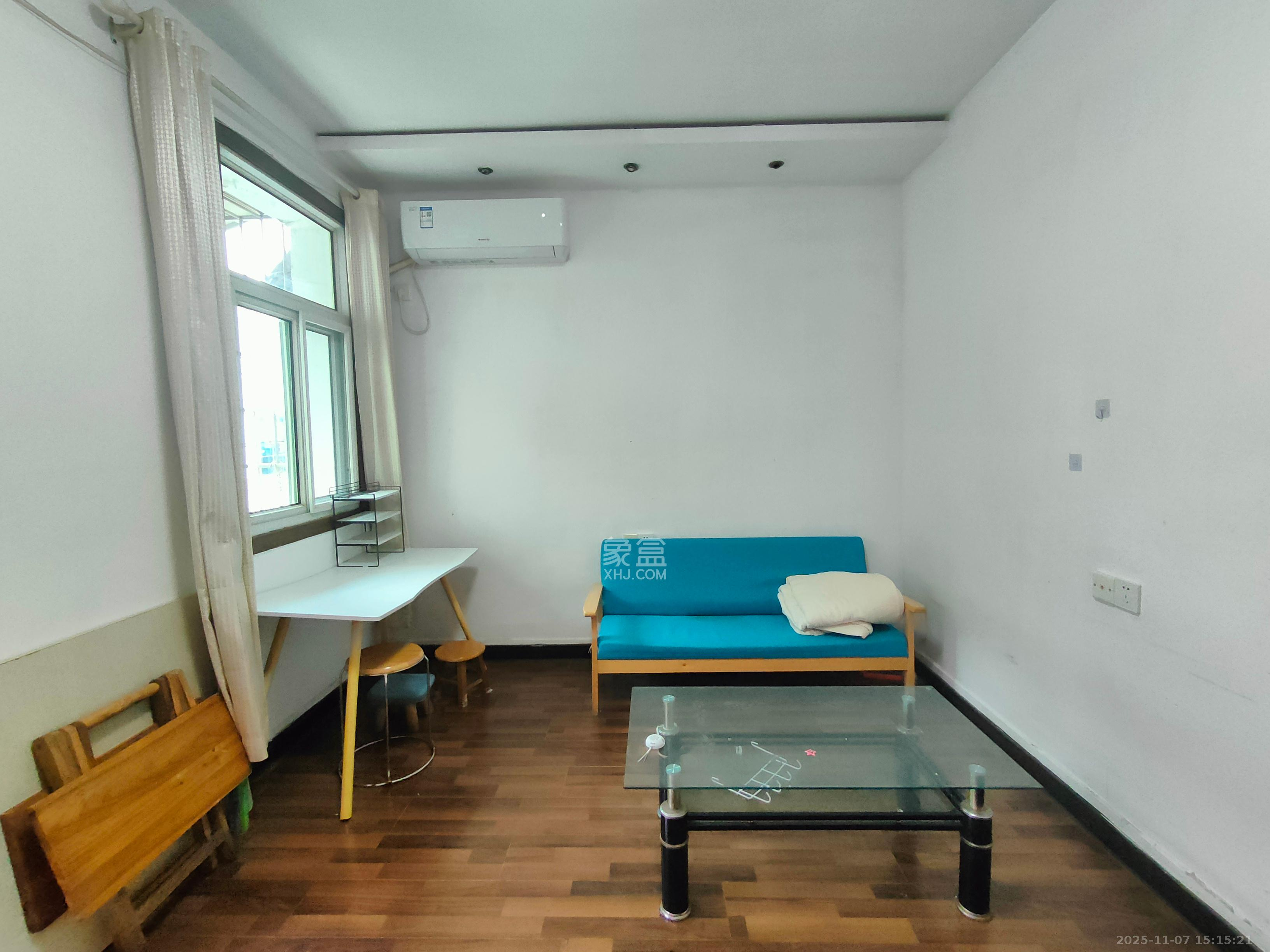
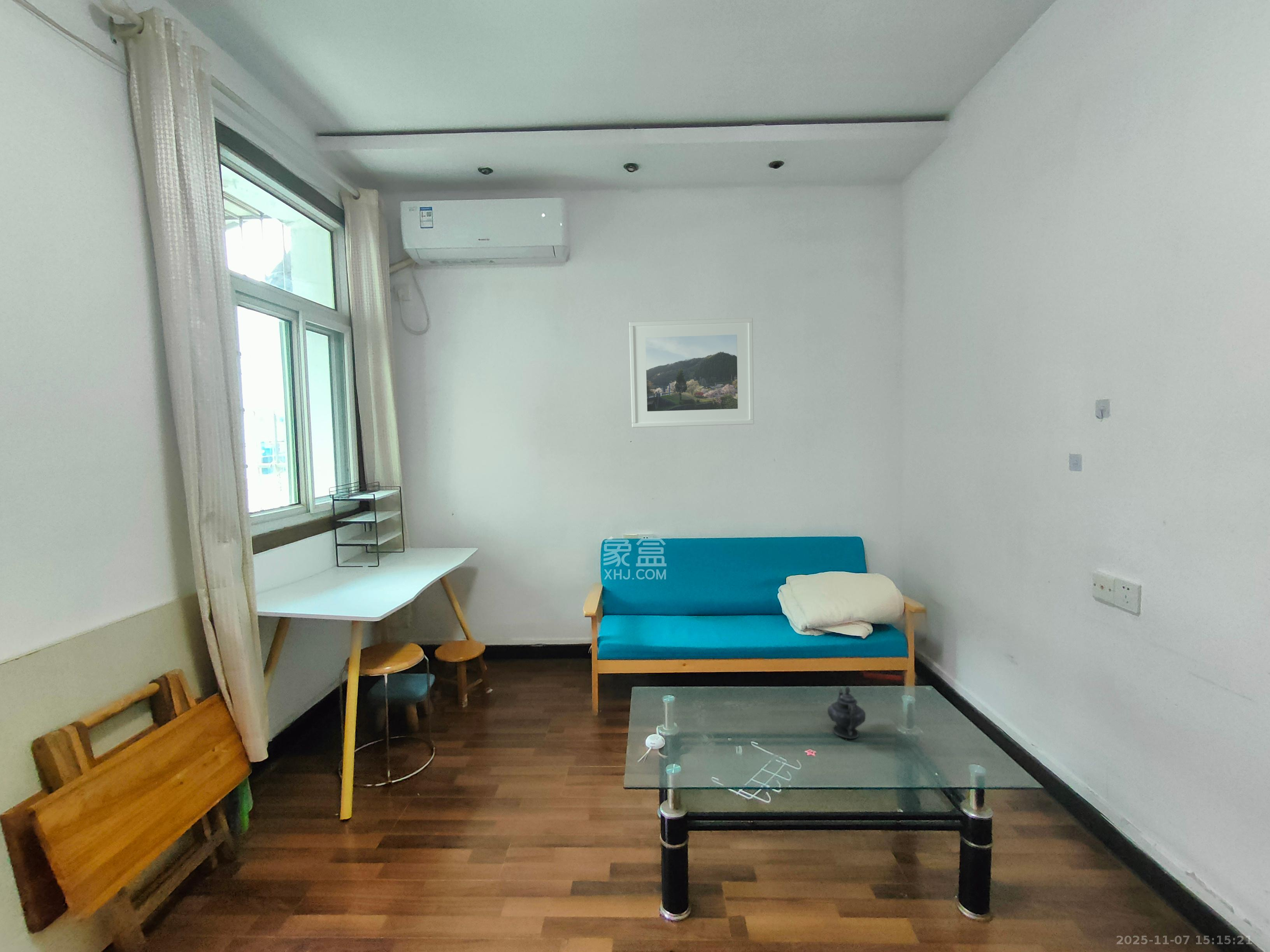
+ teapot (845, 709)
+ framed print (691, 373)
